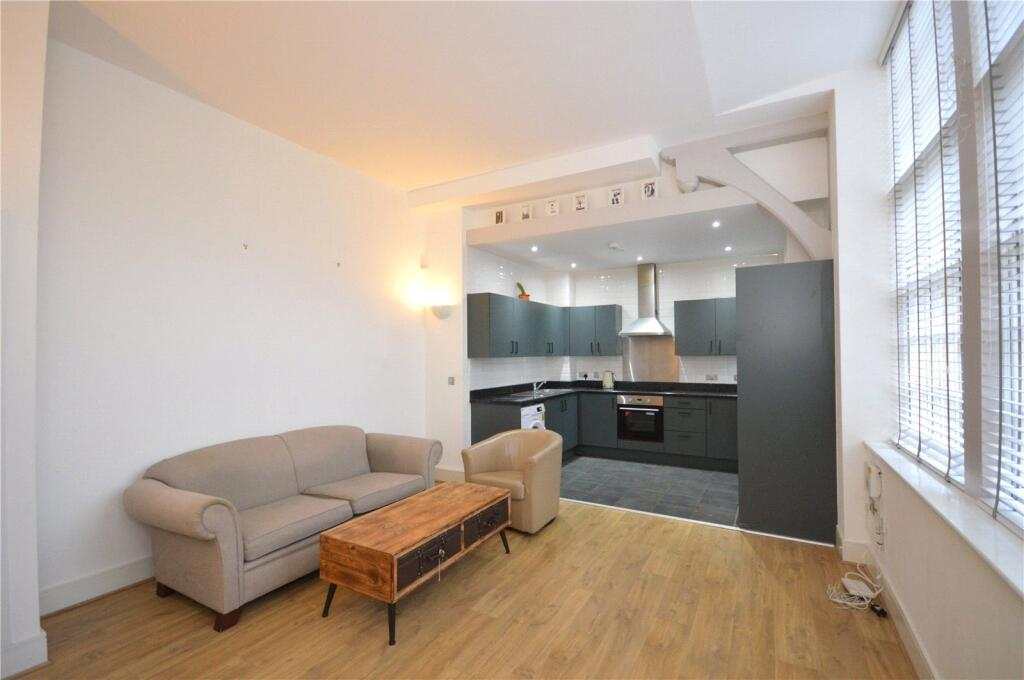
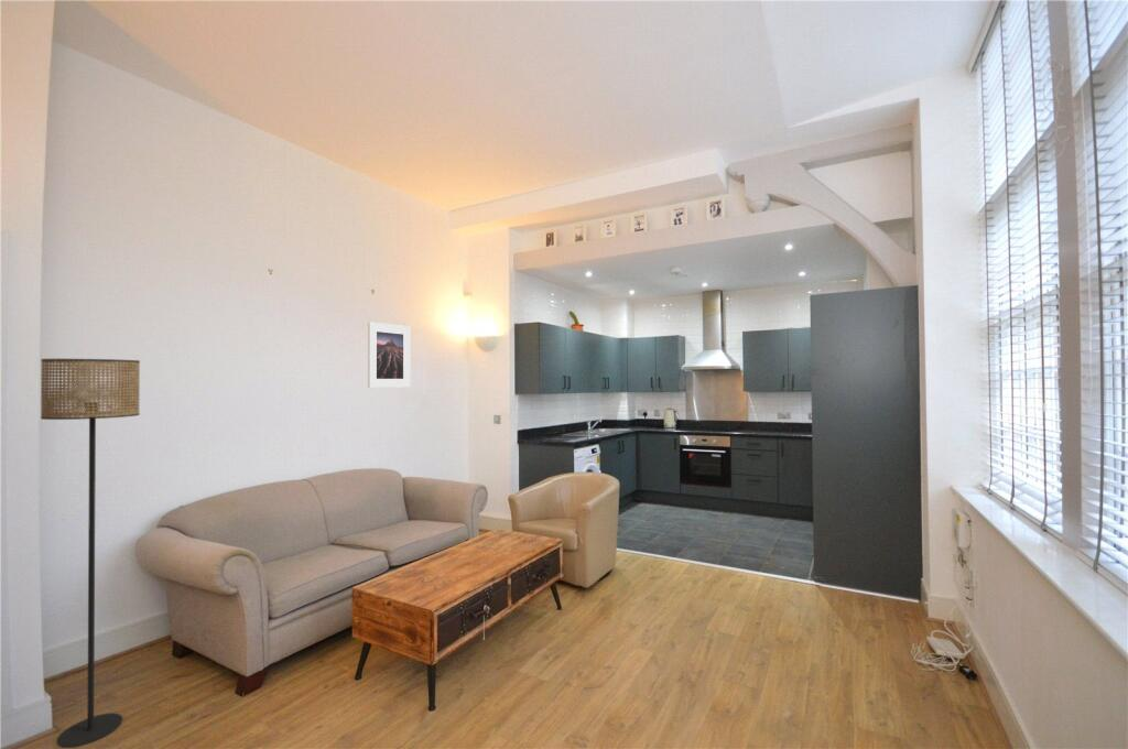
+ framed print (389, 356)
+ floor lamp (91, 544)
